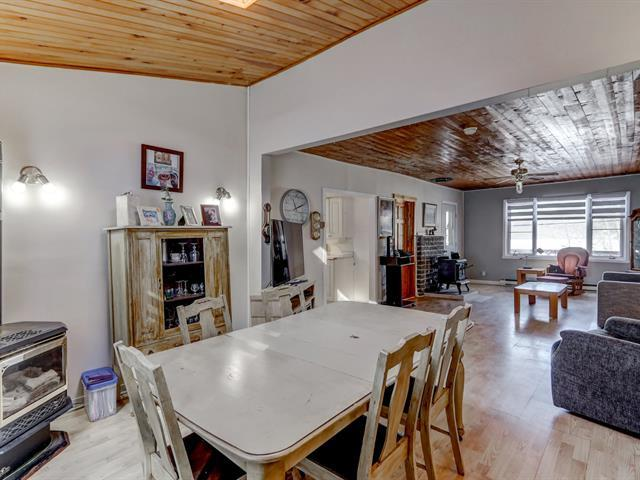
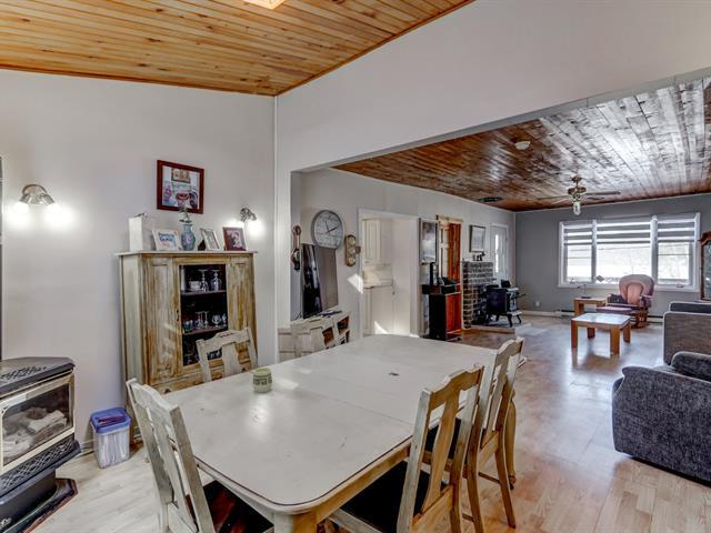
+ cup (262, 380)
